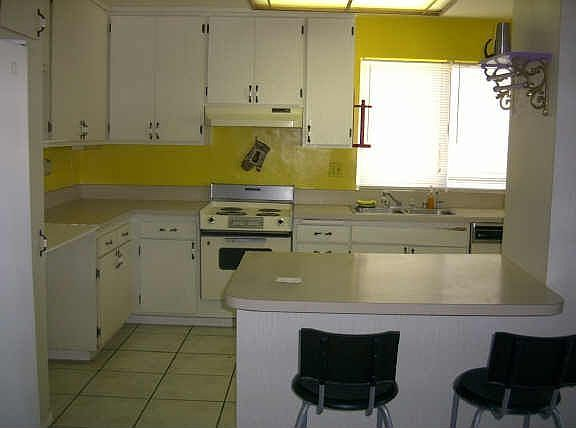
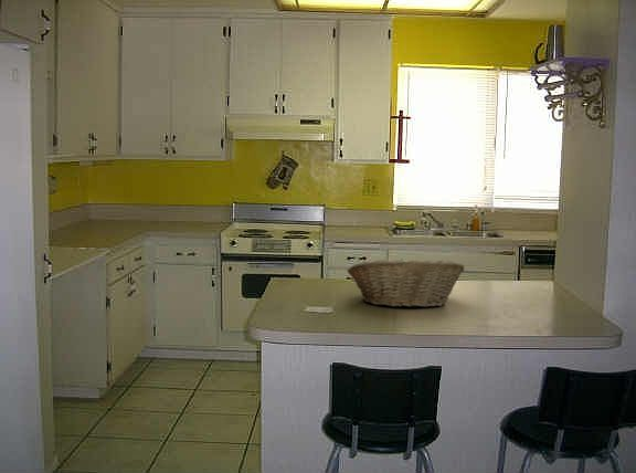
+ fruit basket (405, 278)
